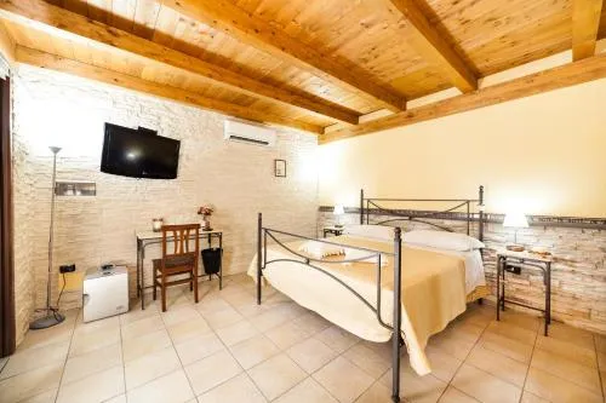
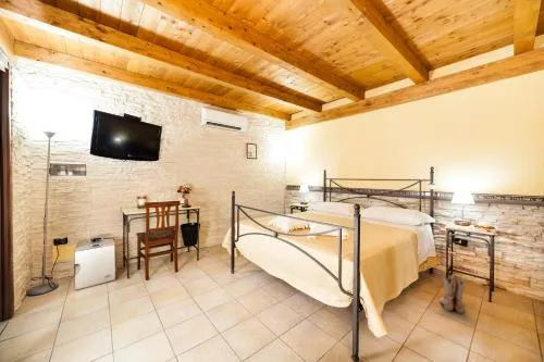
+ boots (452, 289)
